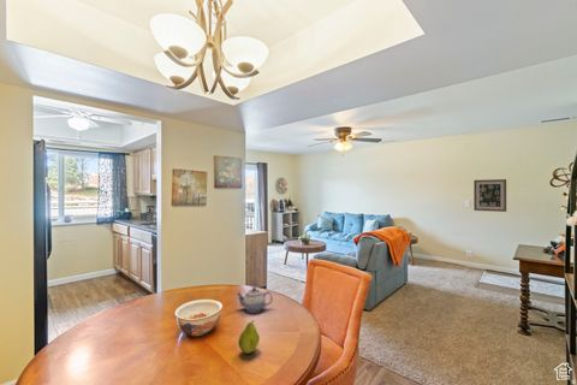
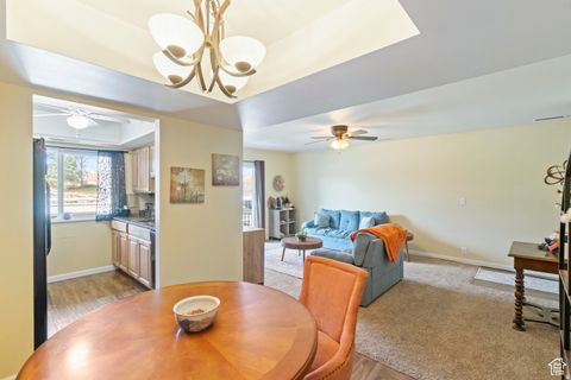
- wall art (489, 195)
- teapot (254, 298)
- fruit (249, 337)
